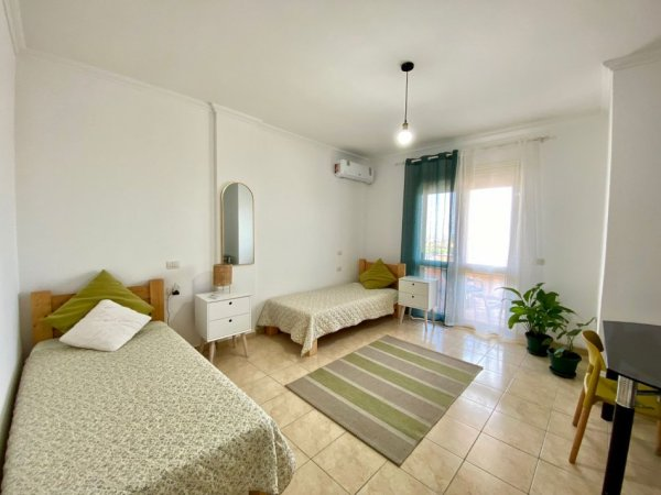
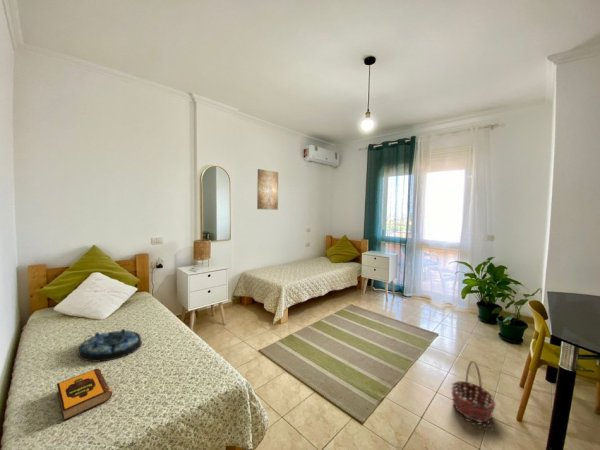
+ wall art (268, 190)
+ basket (472, 386)
+ serving tray (111, 341)
+ hardback book (84, 390)
